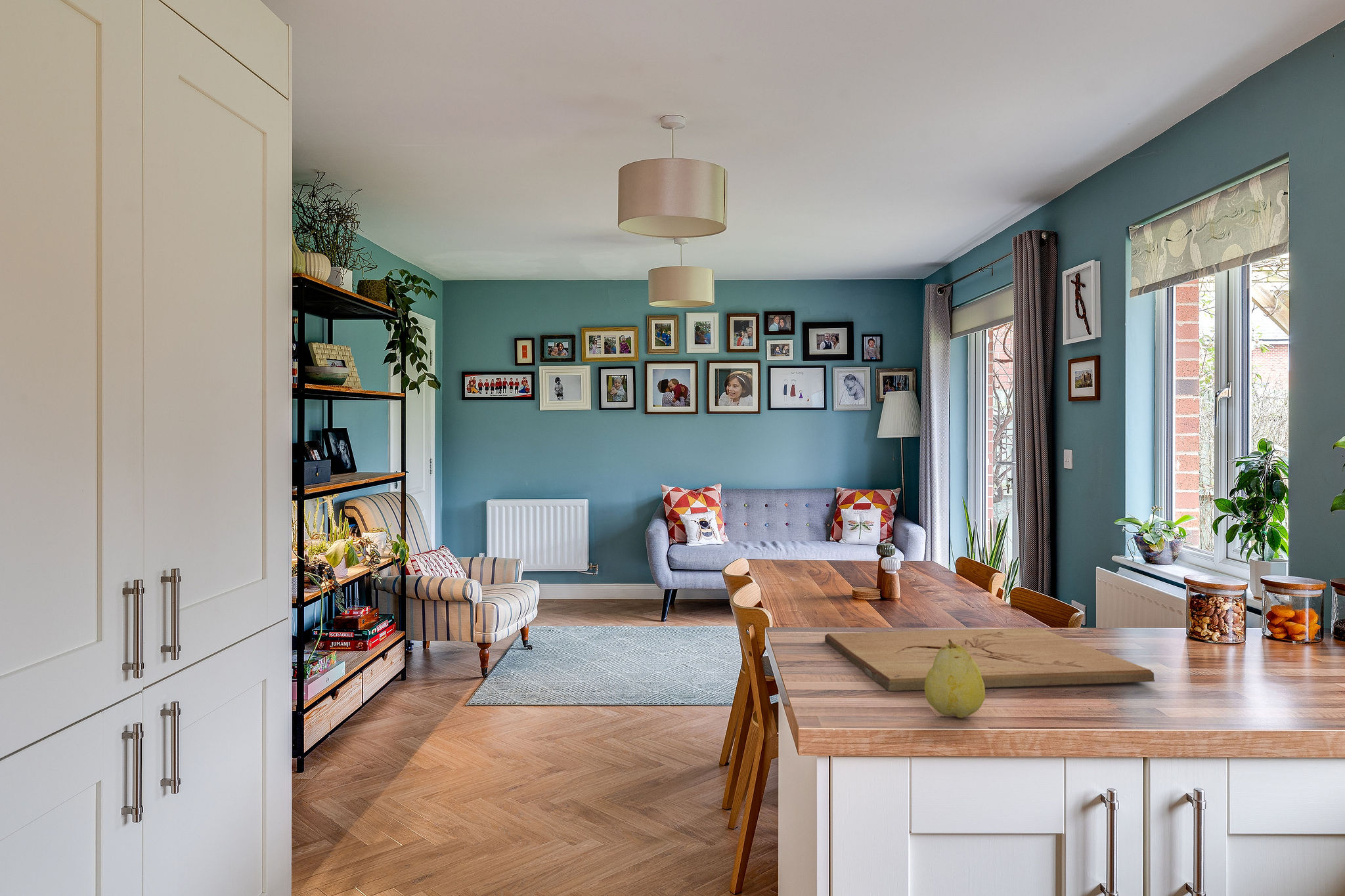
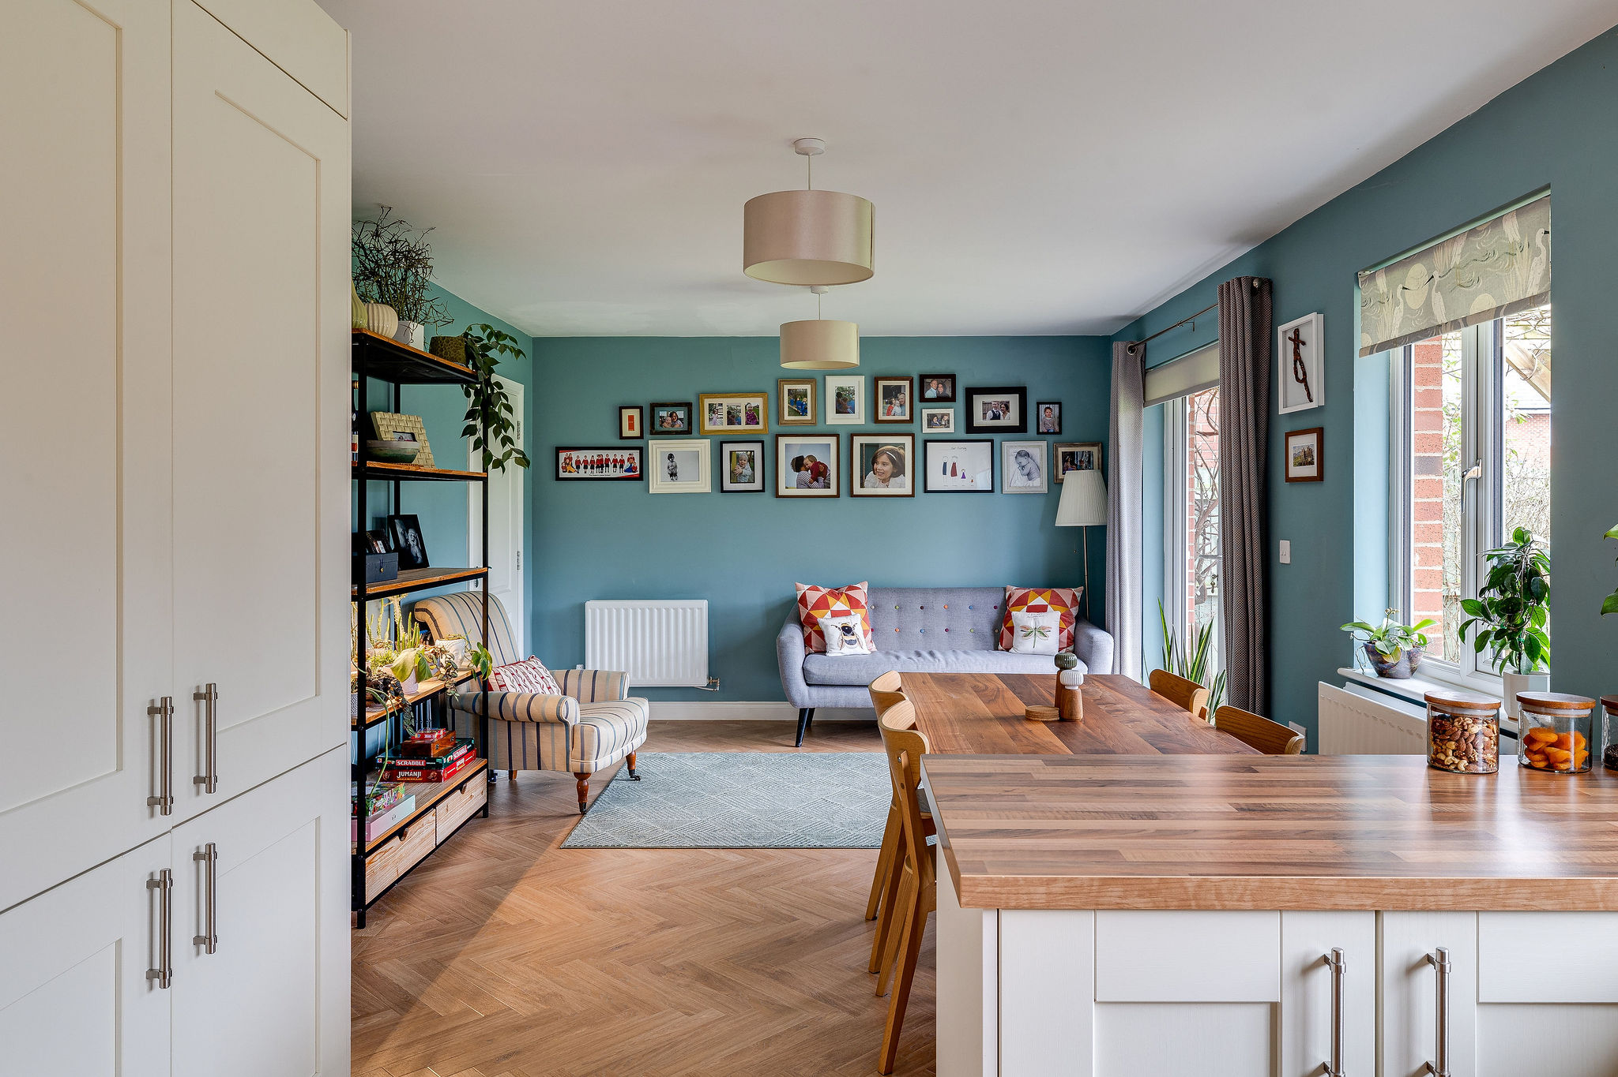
- cutting board (974, 654)
- fruit (954, 675)
